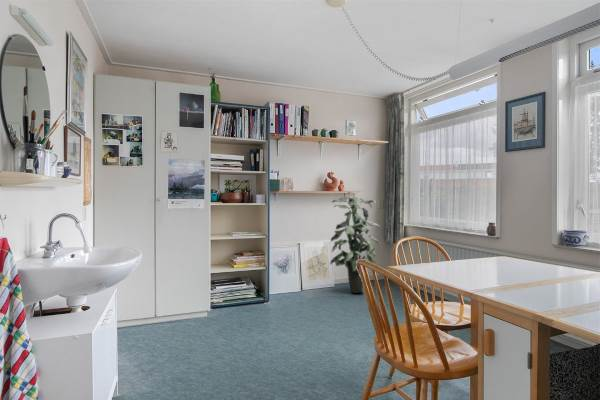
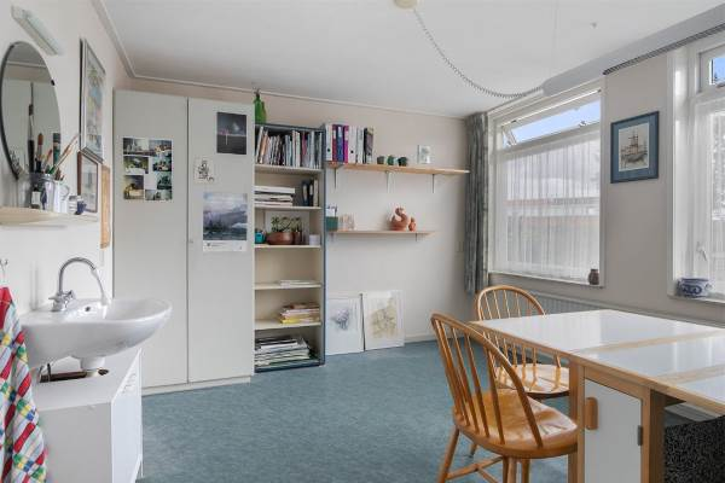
- indoor plant (353, 241)
